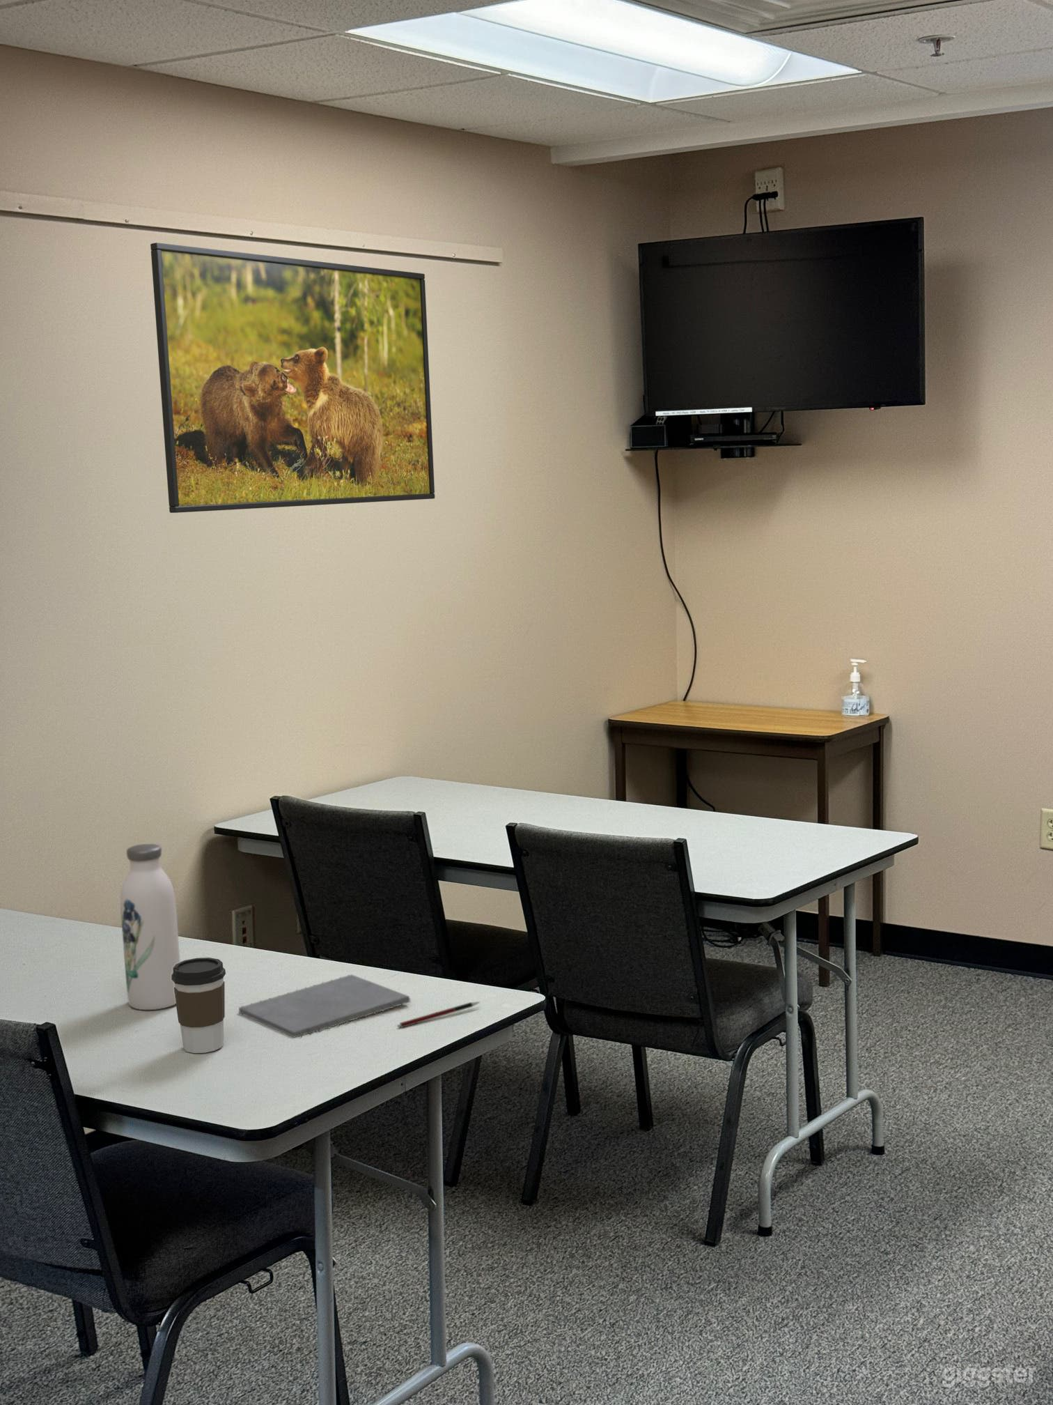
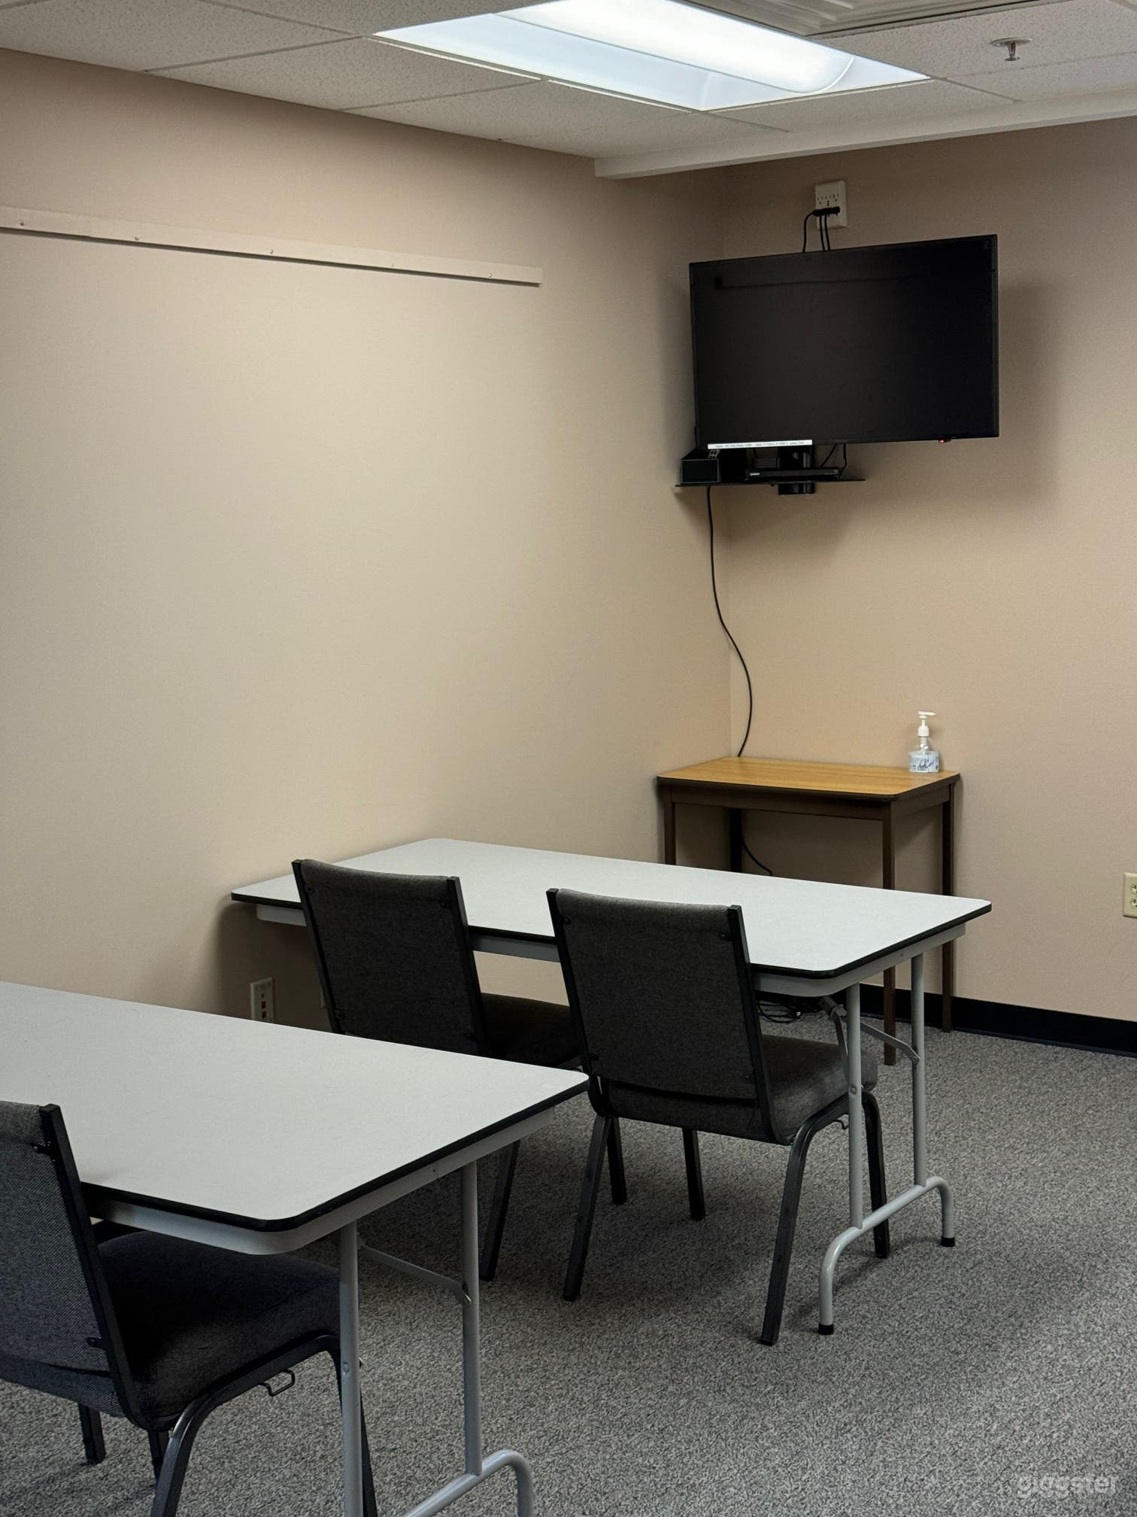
- coffee cup (200, 1006)
- notepad (324, 1005)
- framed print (306, 384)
- water bottle (149, 924)
- pen (439, 1013)
